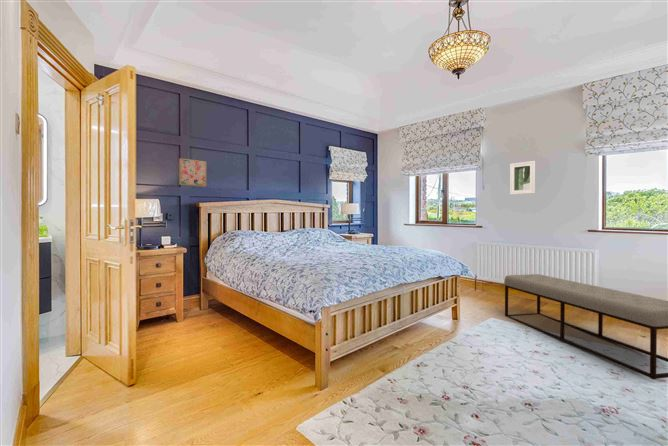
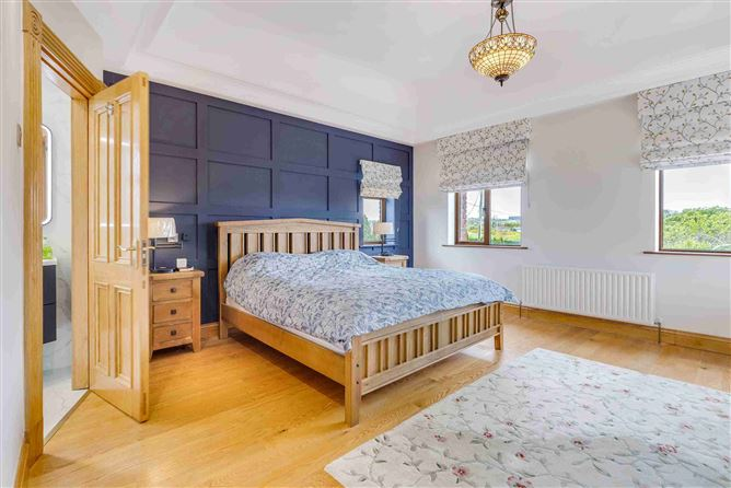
- bench (584, 309)
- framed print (522, 178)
- wall art (193, 172)
